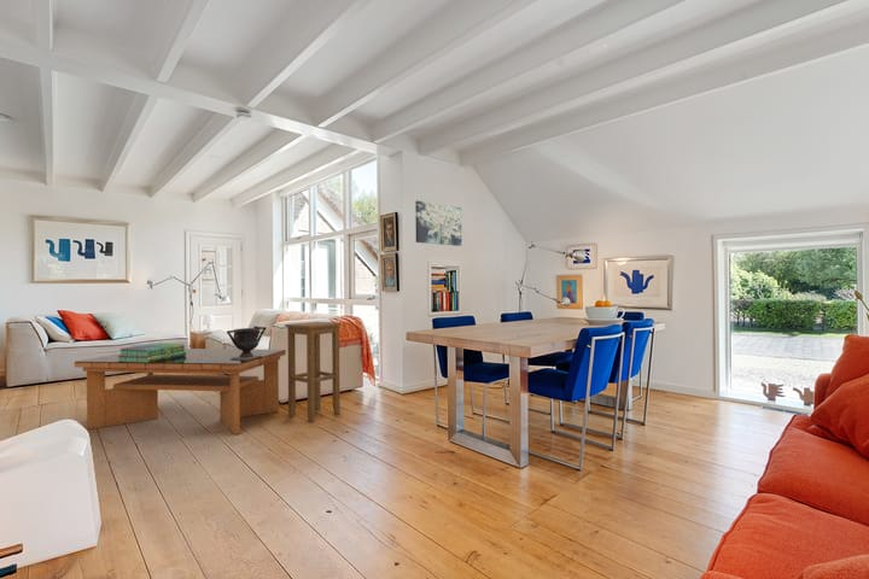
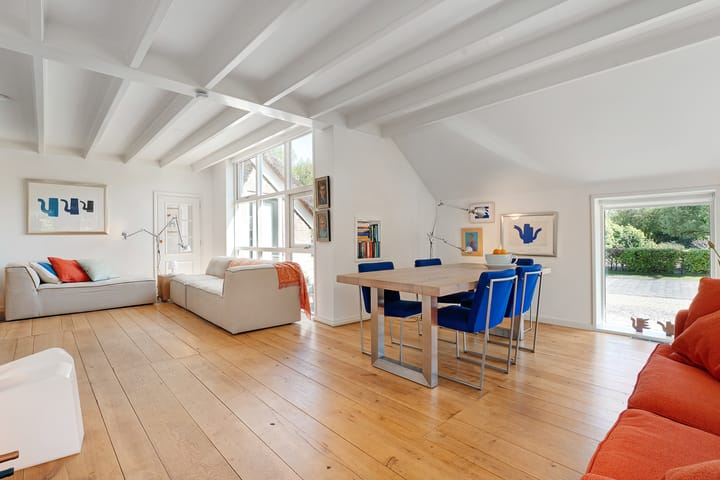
- wall art (439, 224)
- stool (314, 369)
- stack of books (152, 351)
- decorative urn (246, 341)
- coffee table (188, 386)
